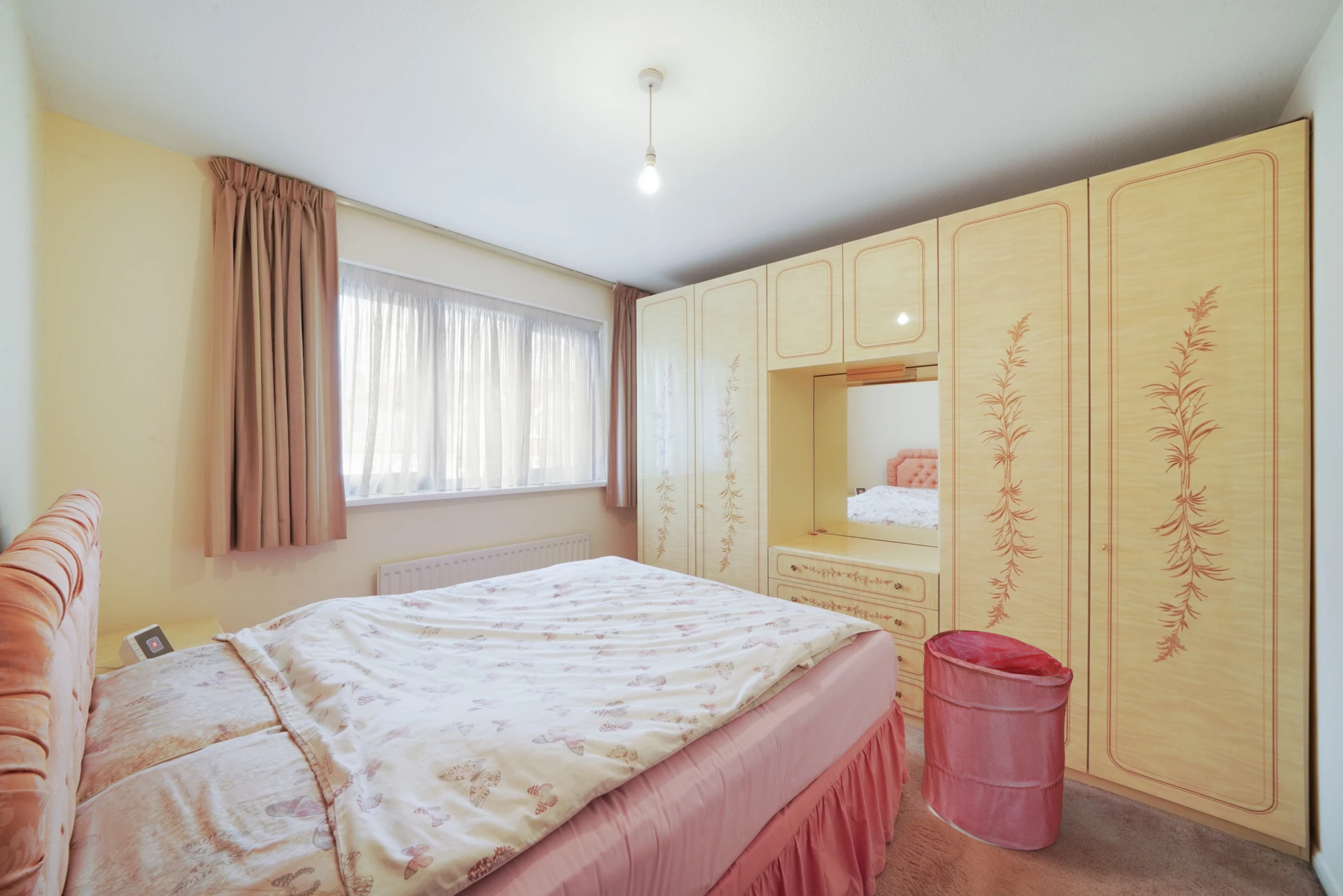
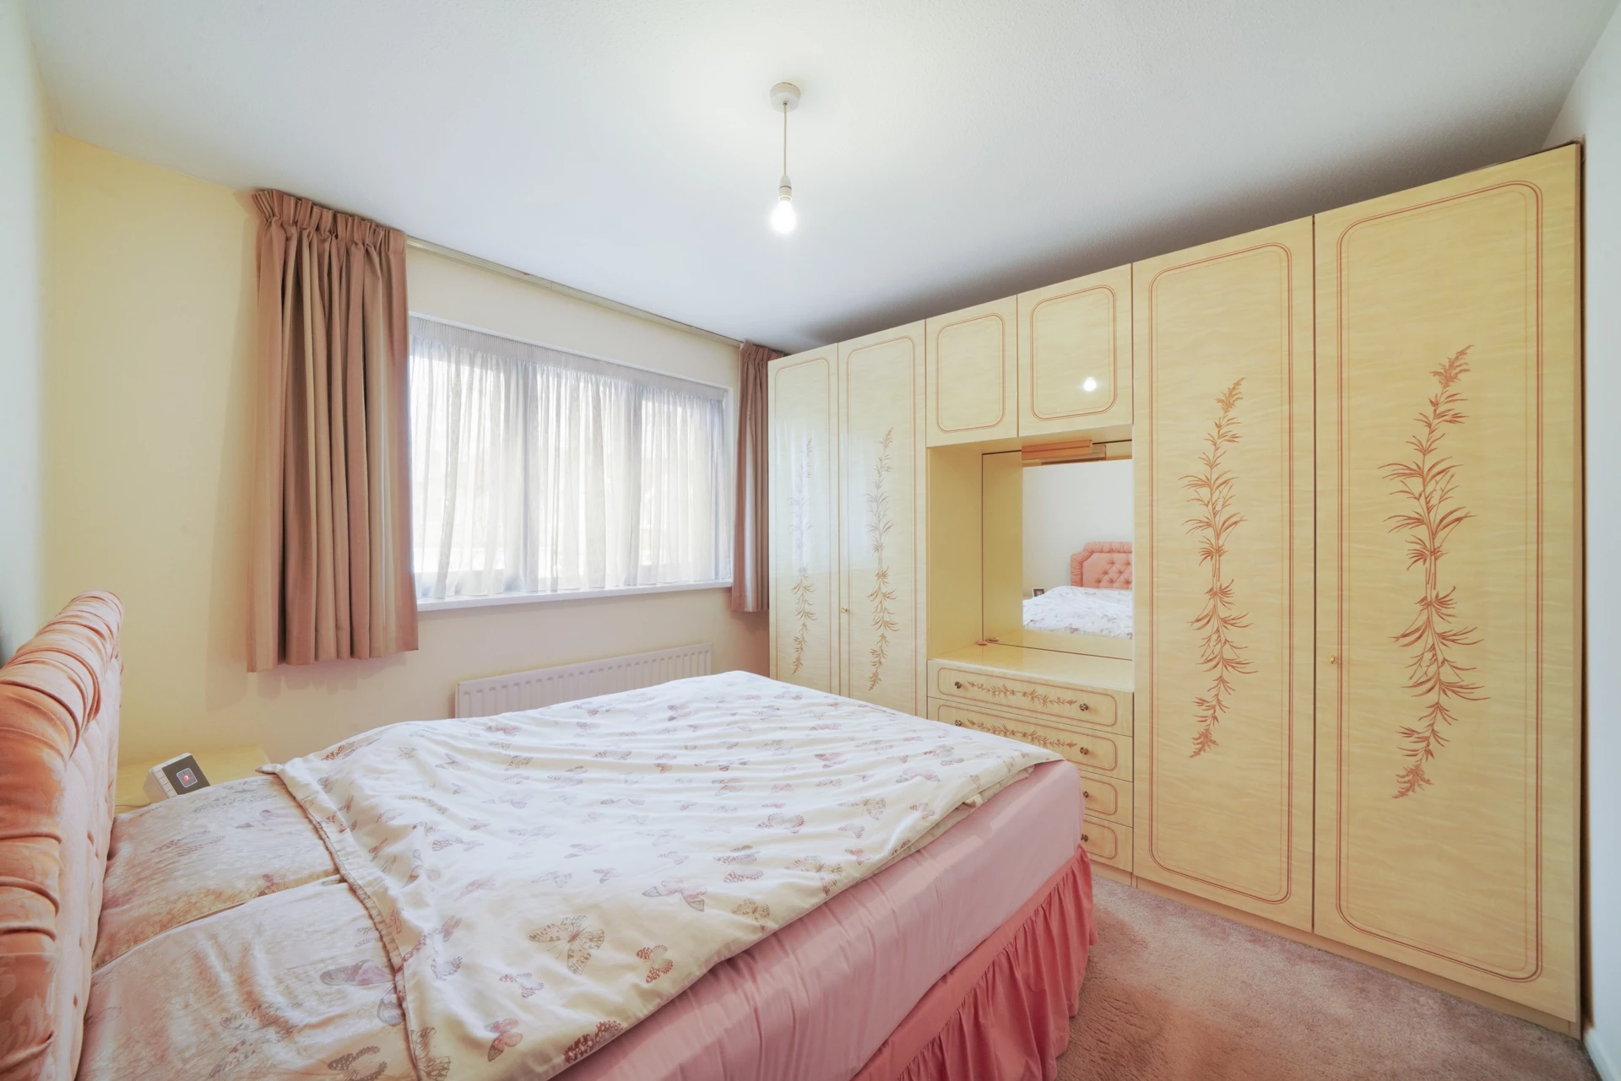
- laundry hamper (992, 726)
